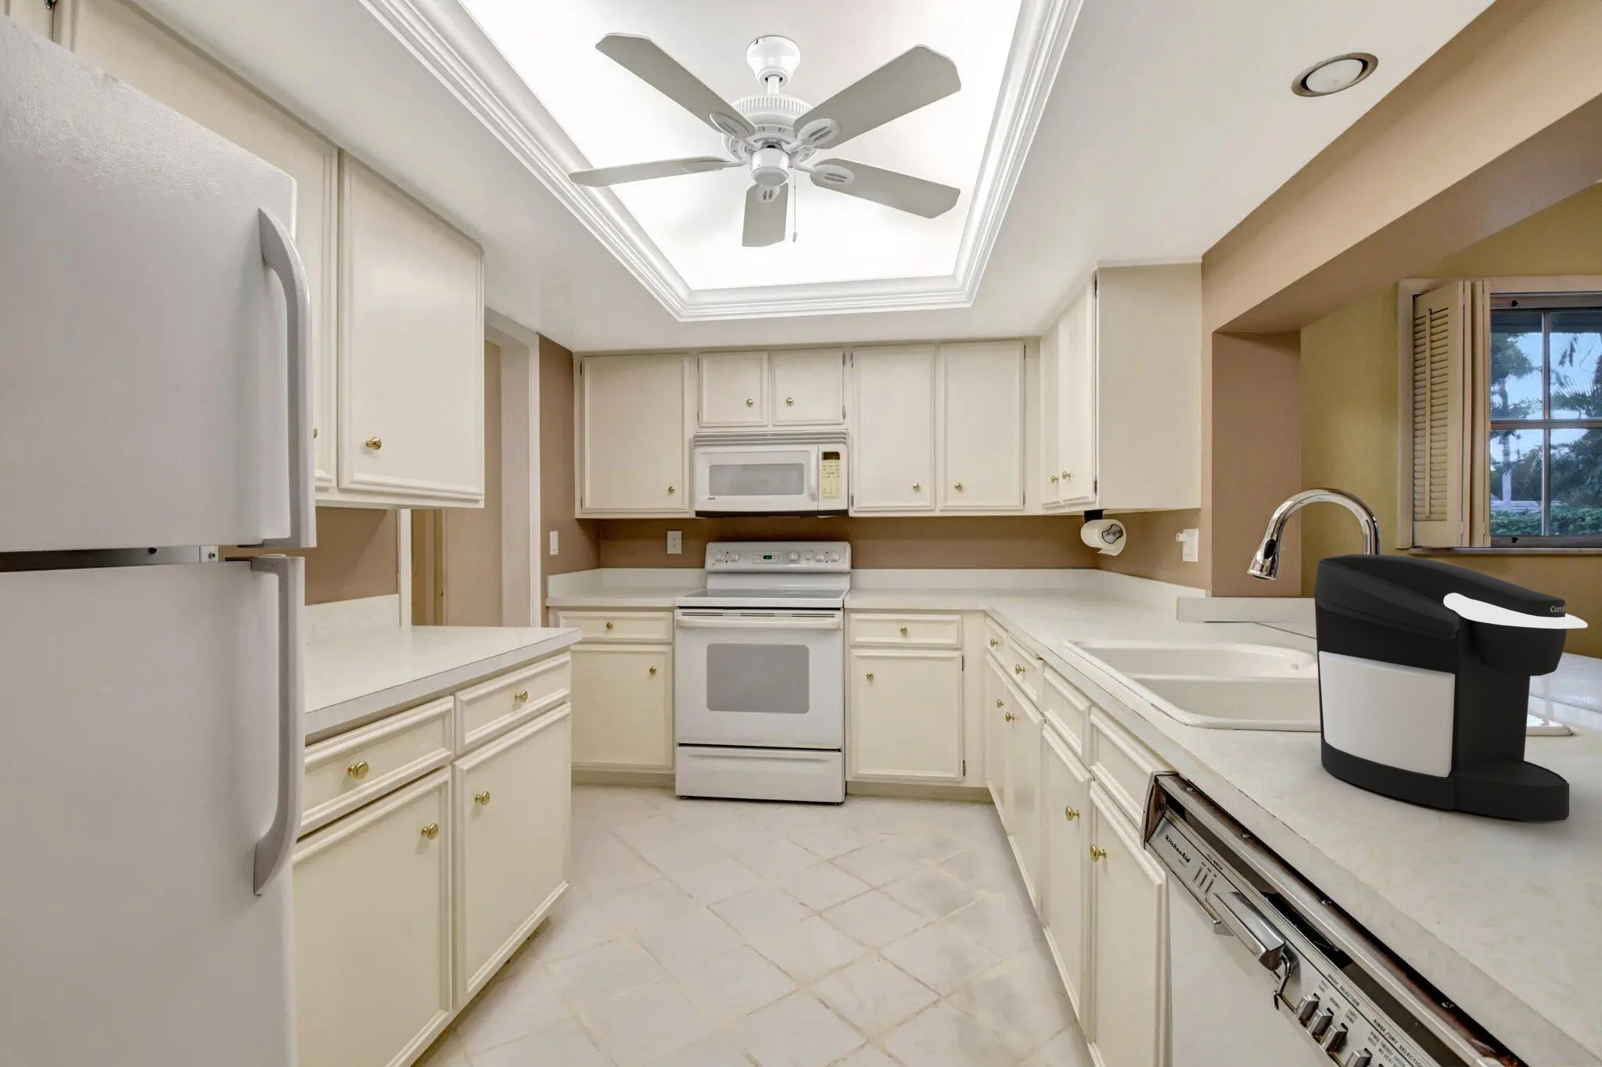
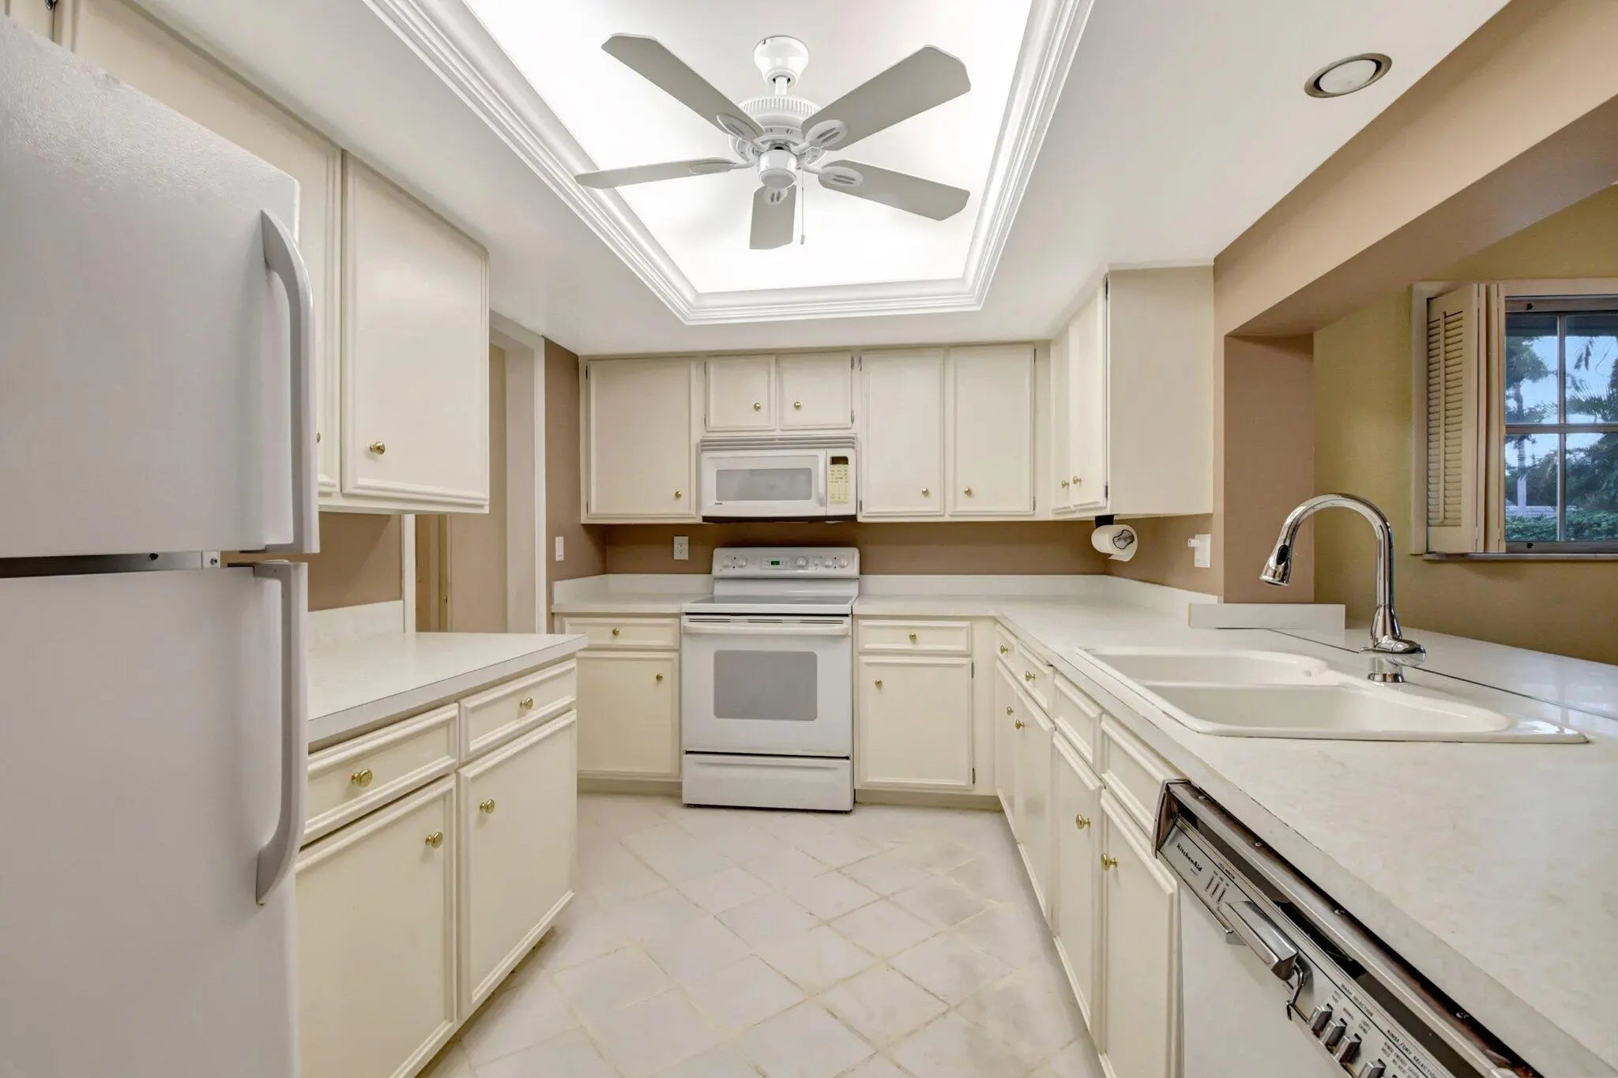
- coffee maker (1439, 670)
